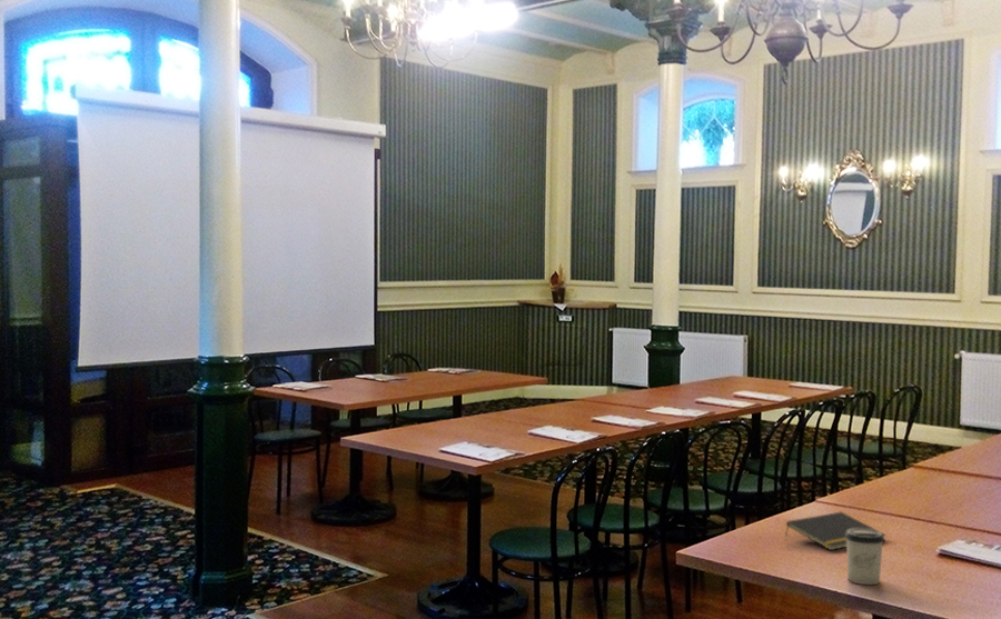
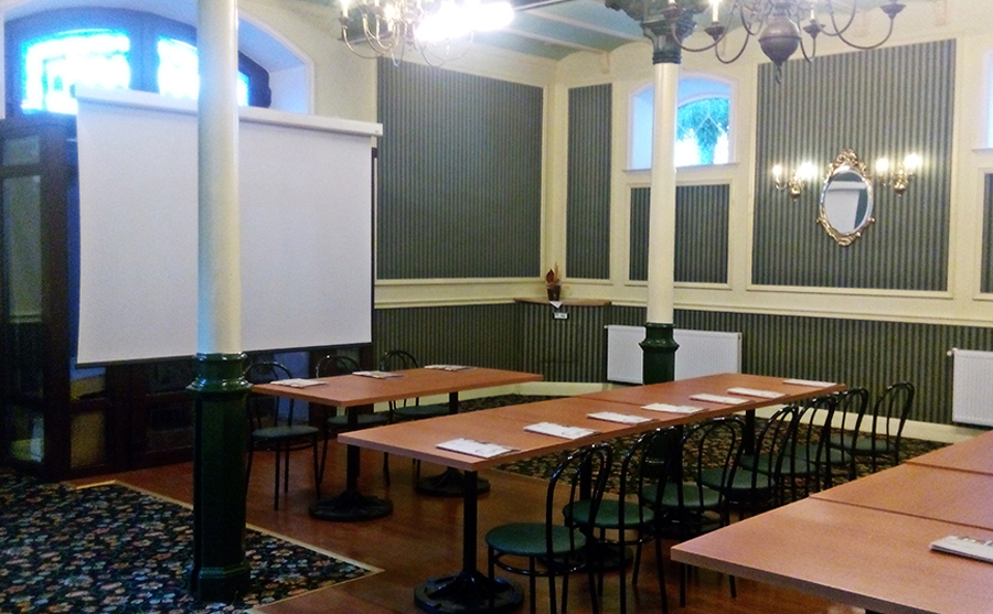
- notepad (835, 530)
- cup (863, 556)
